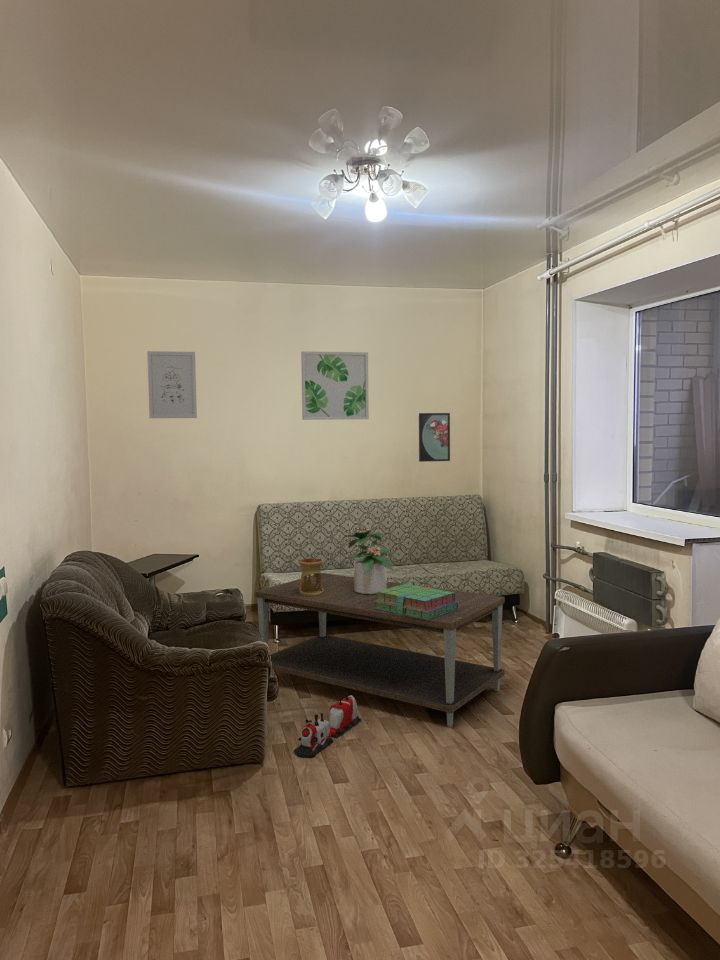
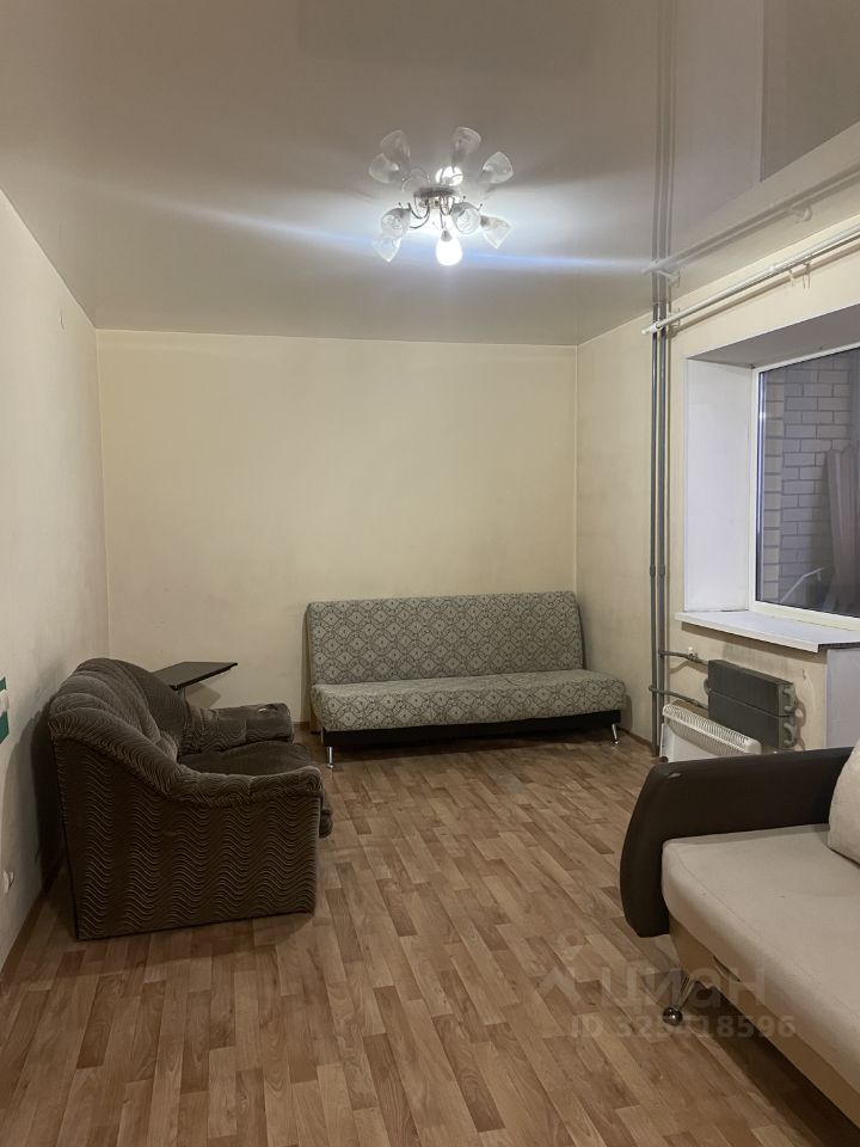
- wall art (172, 385)
- oil burner (310, 575)
- potted plant (366, 558)
- wall art (335, 385)
- stack of books (415, 600)
- coffee table (375, 644)
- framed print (434, 437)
- toy train (330, 719)
